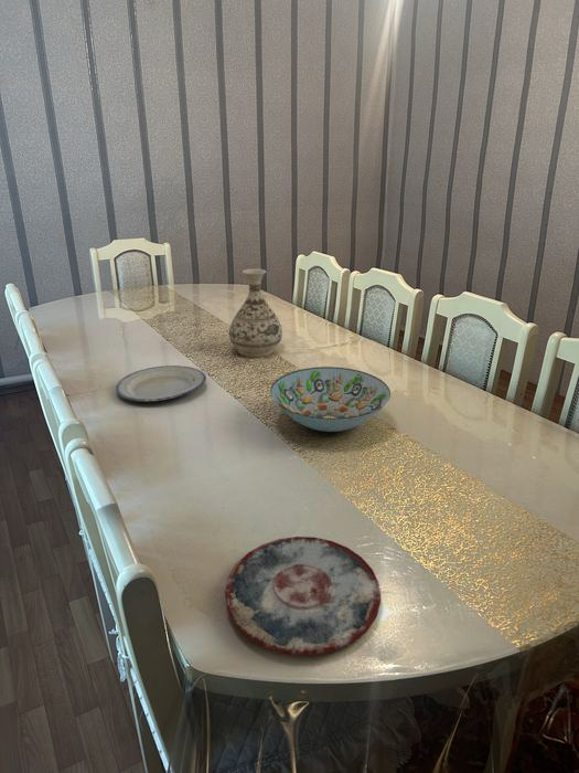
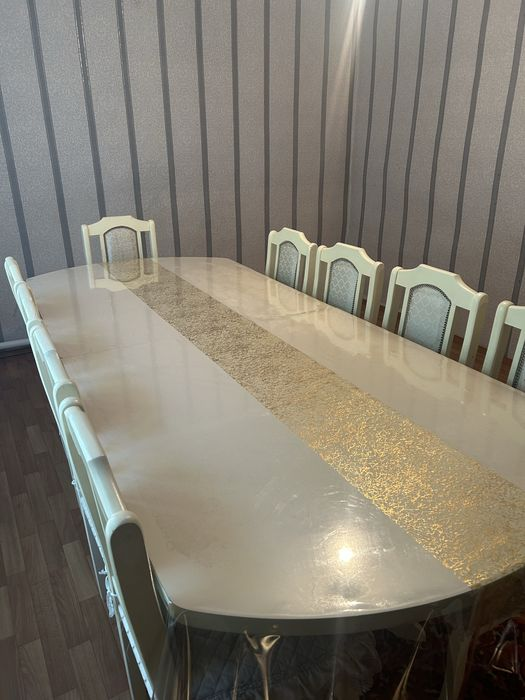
- plate (162, 384)
- vase (255, 311)
- plate (302, 590)
- decorative bowl (329, 406)
